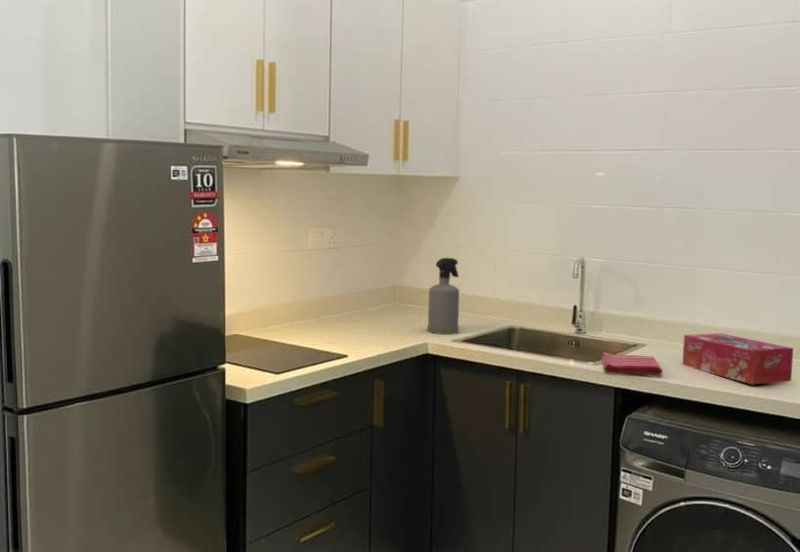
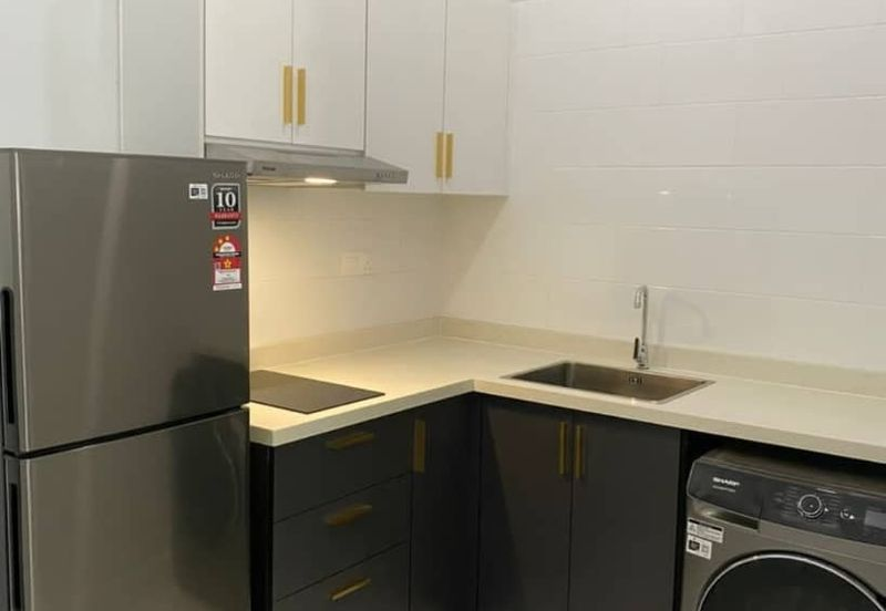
- tissue box (735, 357)
- dish towel (630, 362)
- spray bottle (445, 295)
